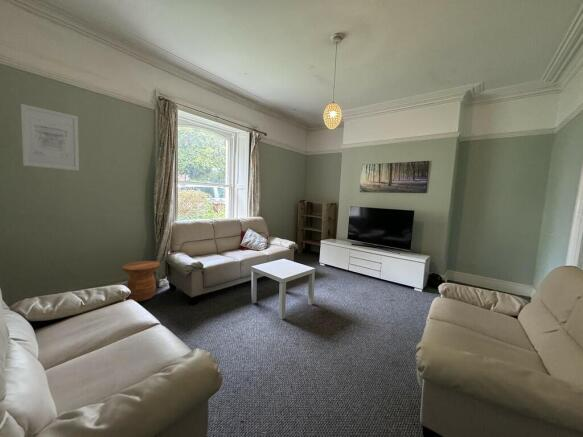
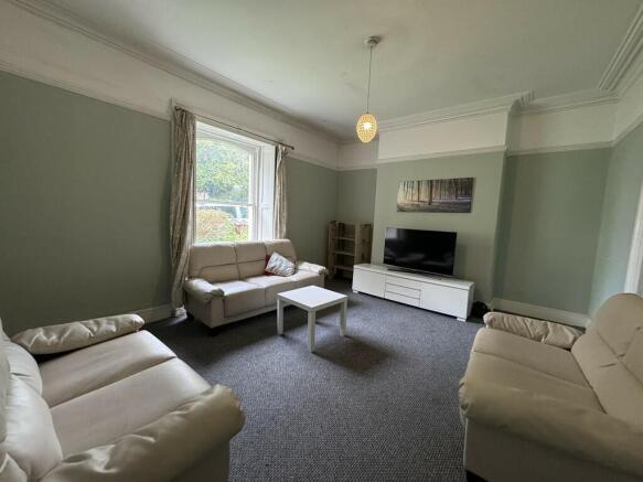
- side table (141, 281)
- wall art (52, 139)
